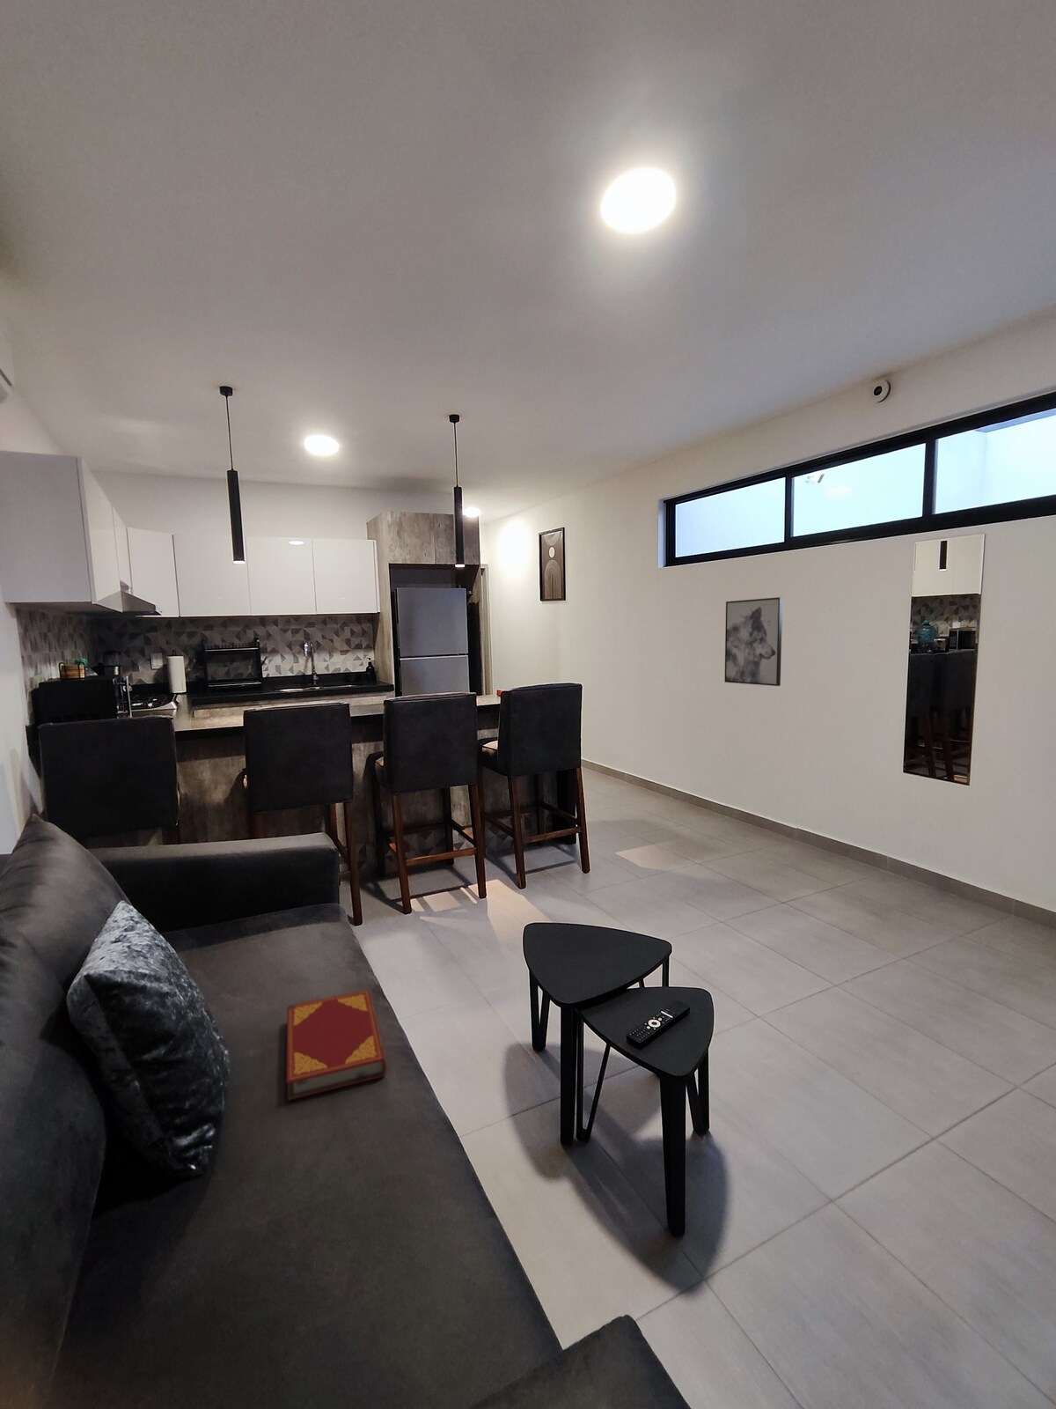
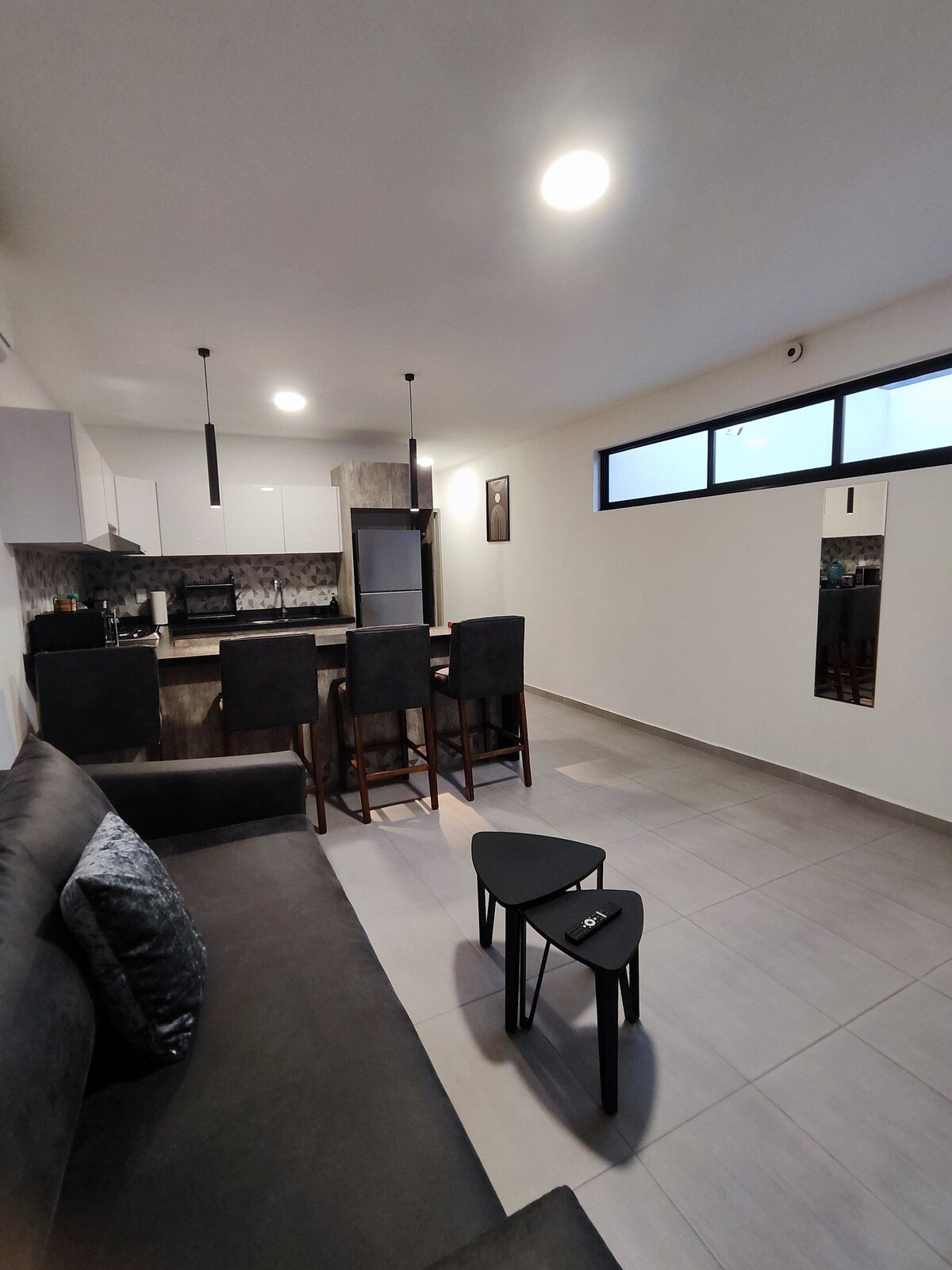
- hardback book (334, 1038)
- wall art (752, 642)
